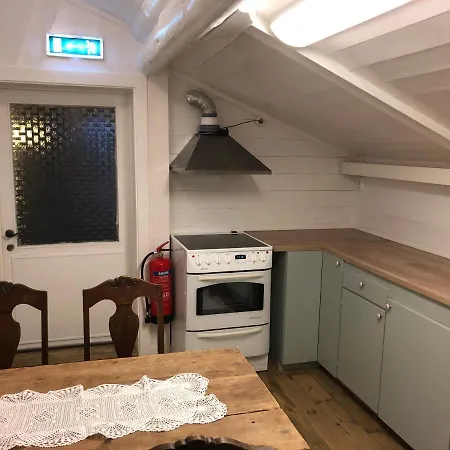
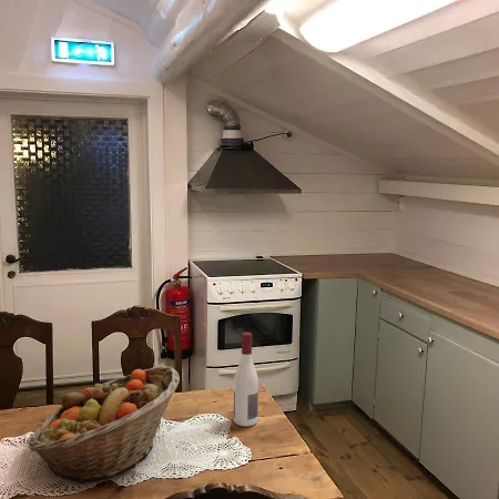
+ fruit basket (109, 416)
+ alcohol (246, 377)
